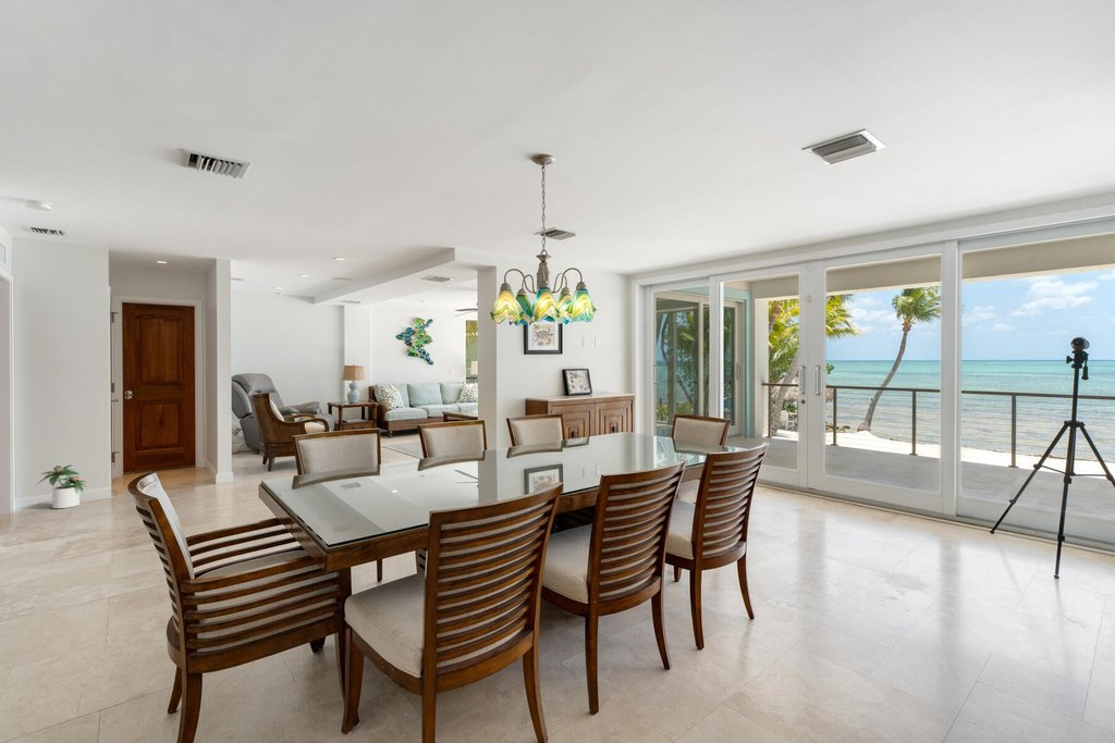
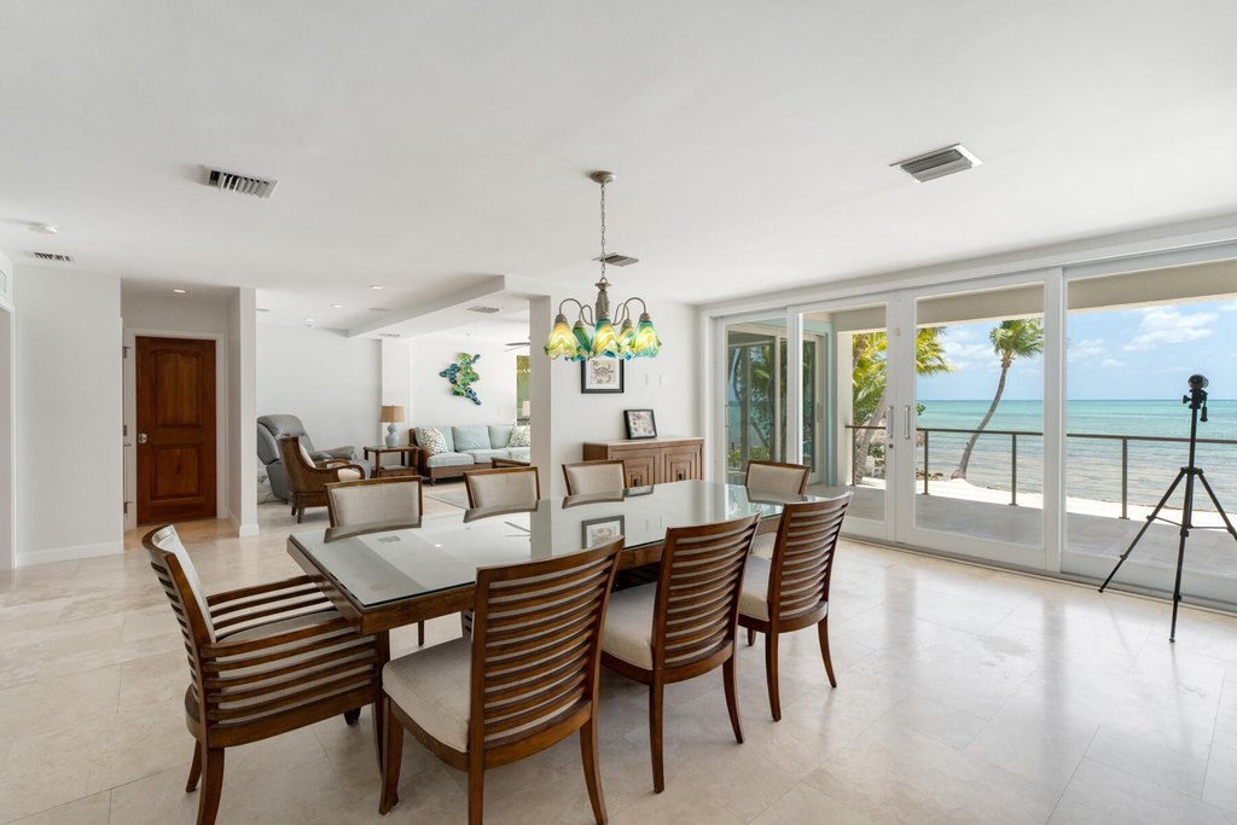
- potted plant (62, 486)
